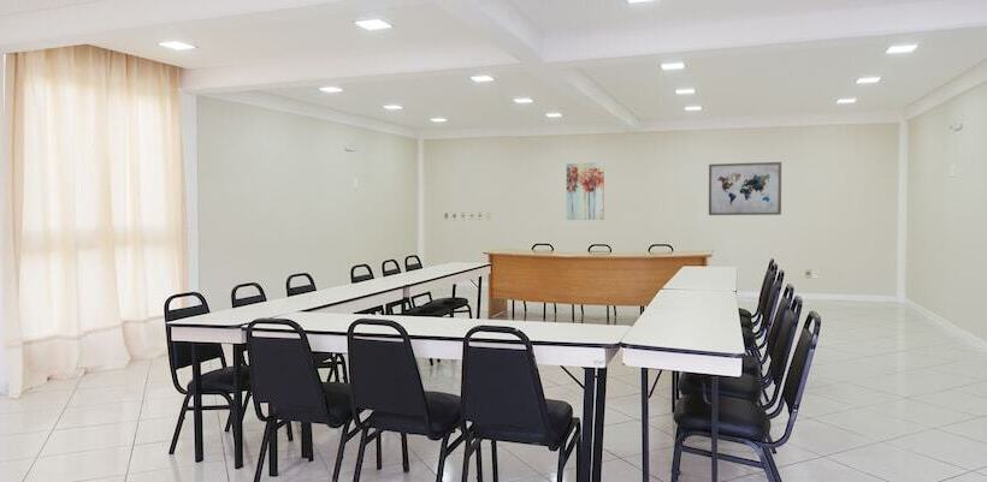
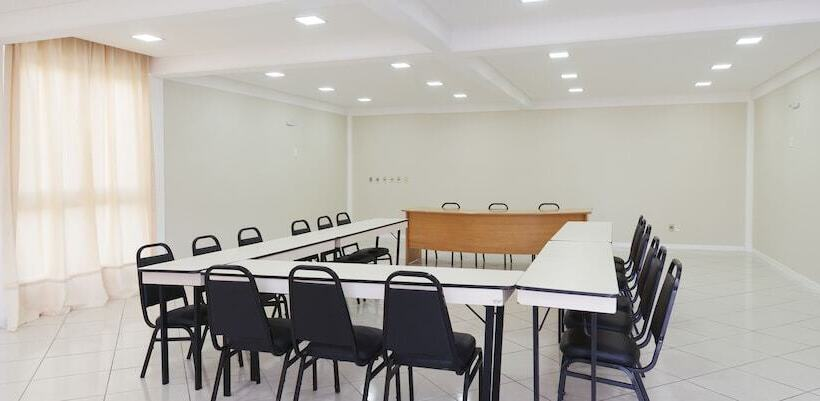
- wall art (585, 191)
- wall art (744, 189)
